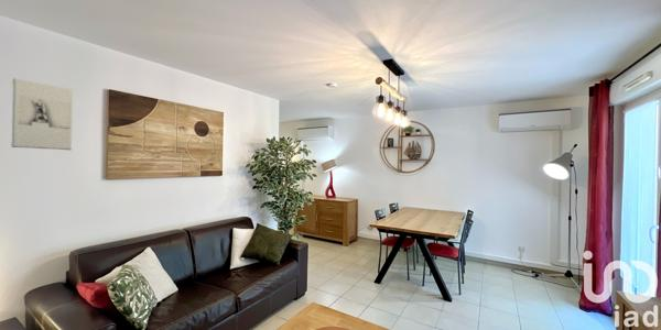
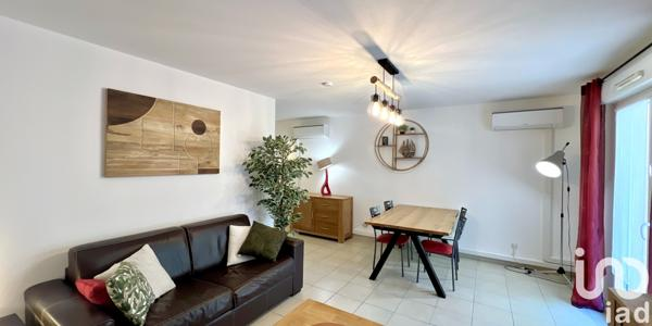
- wall sculpture (44, 116)
